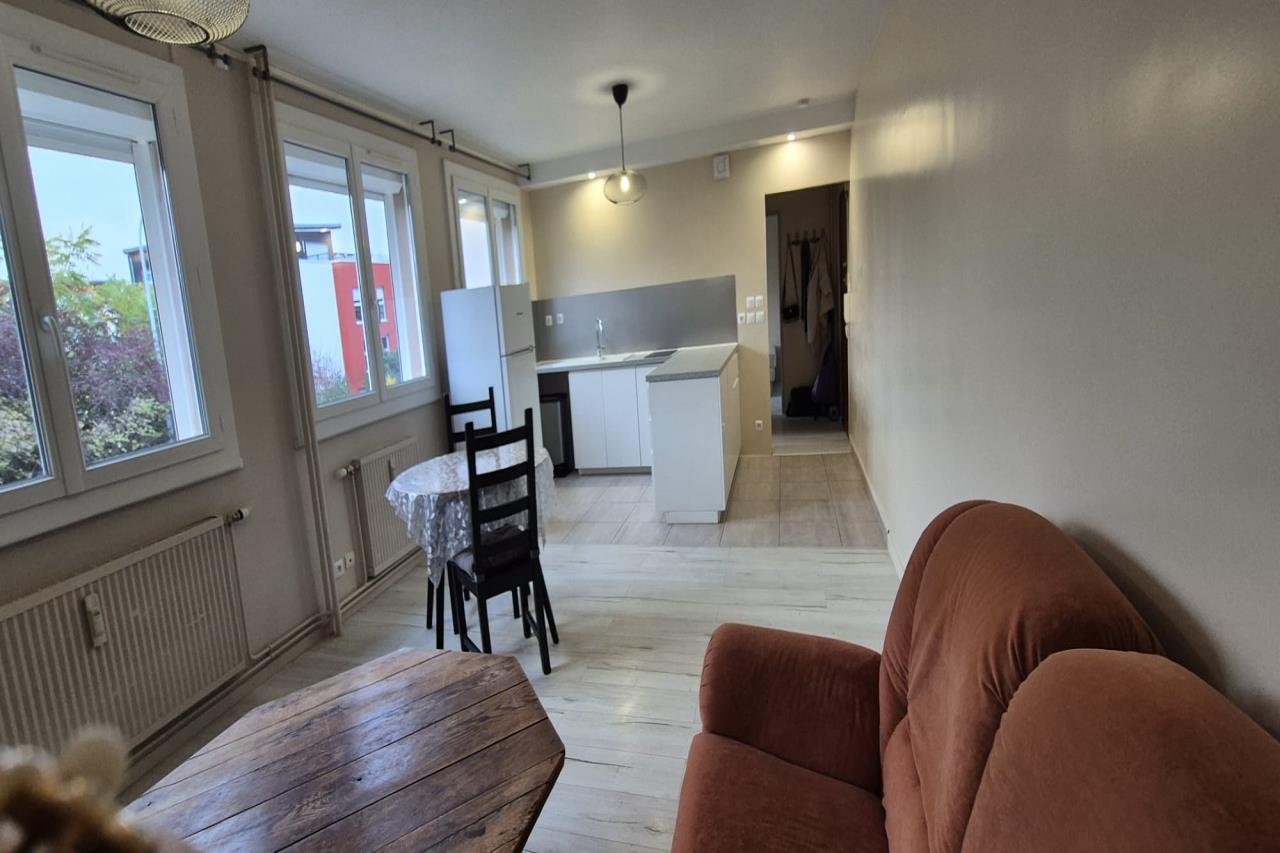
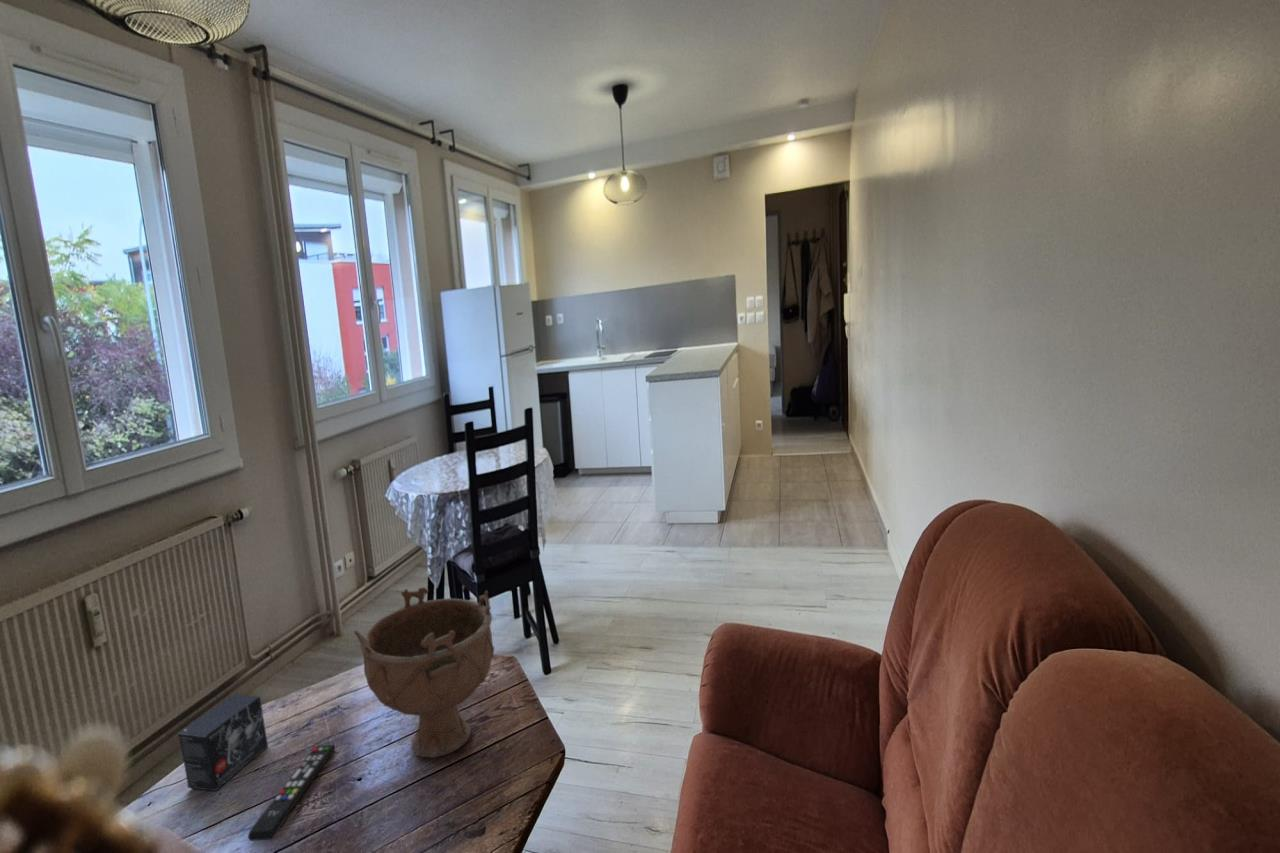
+ small box (225, 740)
+ decorative bowl (432, 675)
+ remote control (295, 787)
